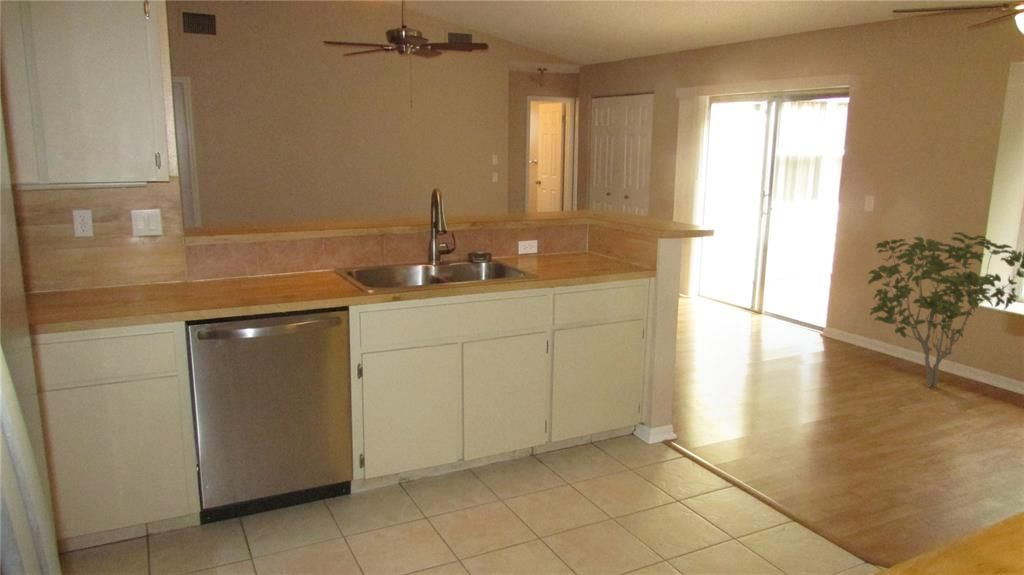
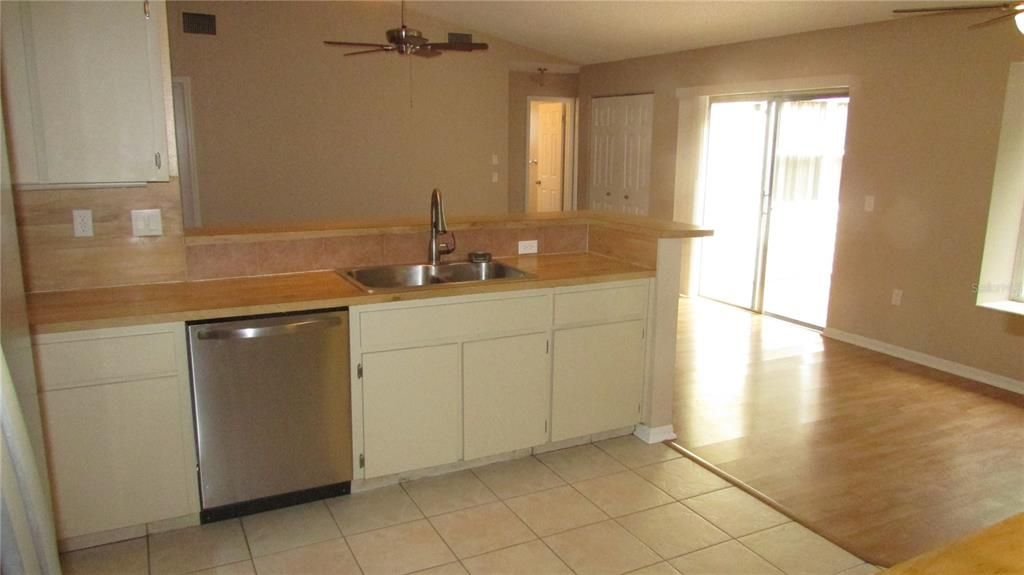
- shrub (943, 310)
